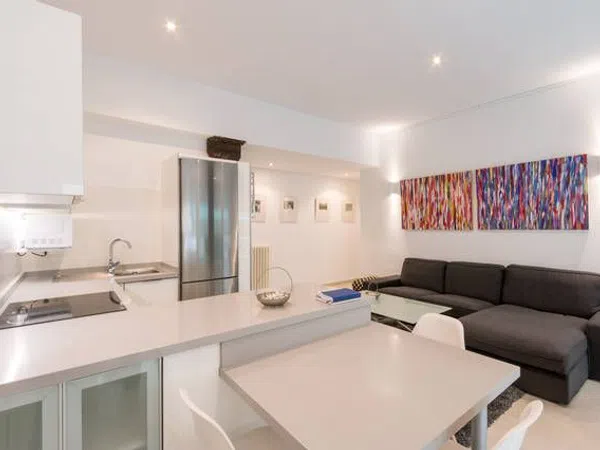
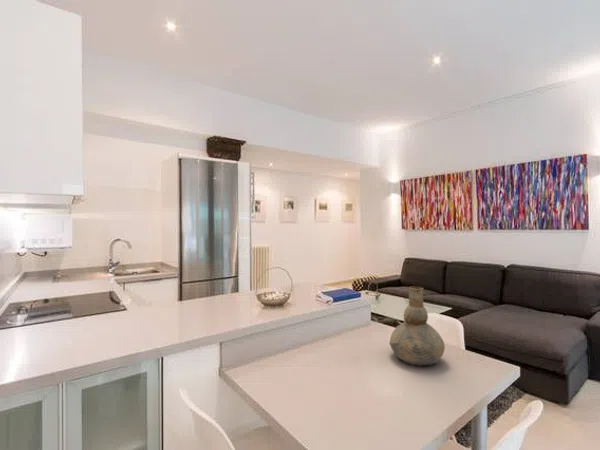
+ vase (416, 322)
